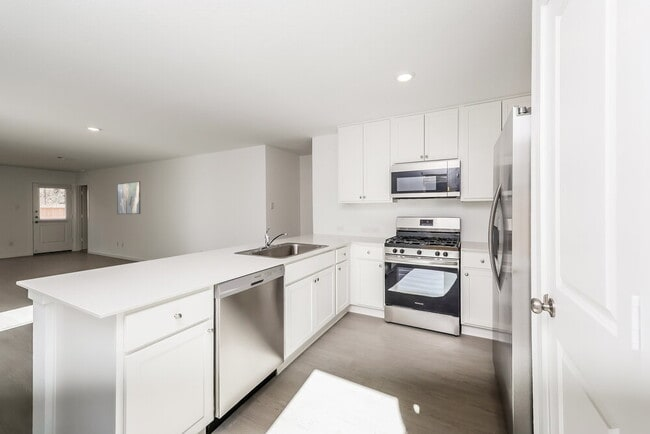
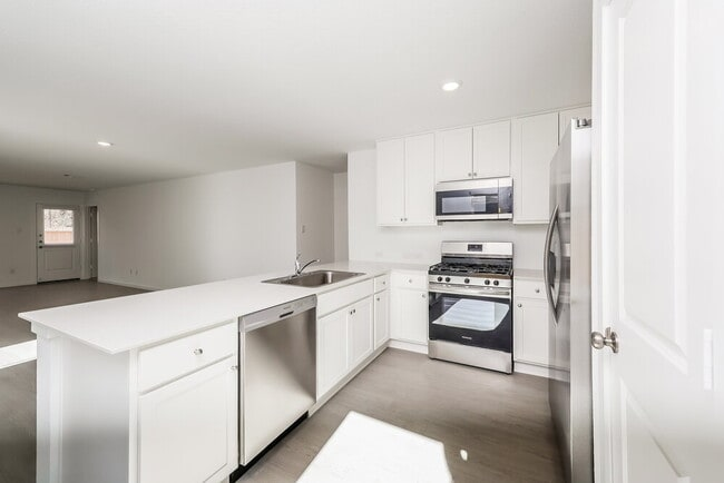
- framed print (128, 198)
